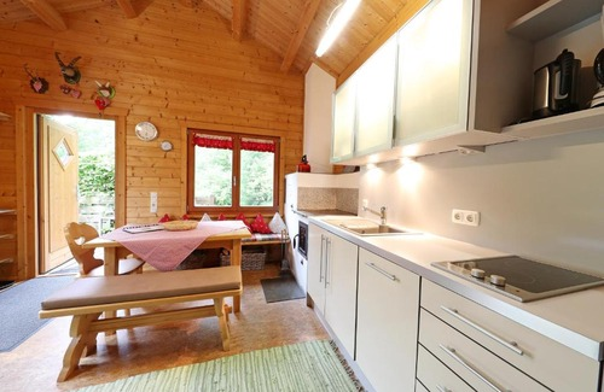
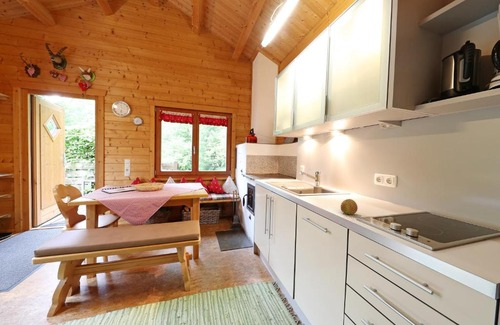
+ apple (348, 206)
